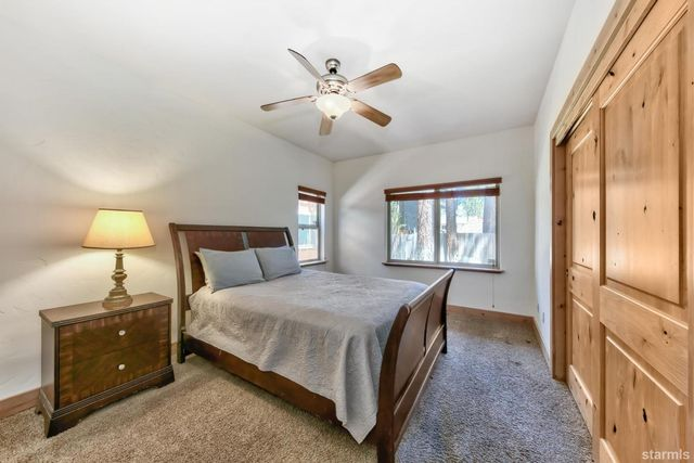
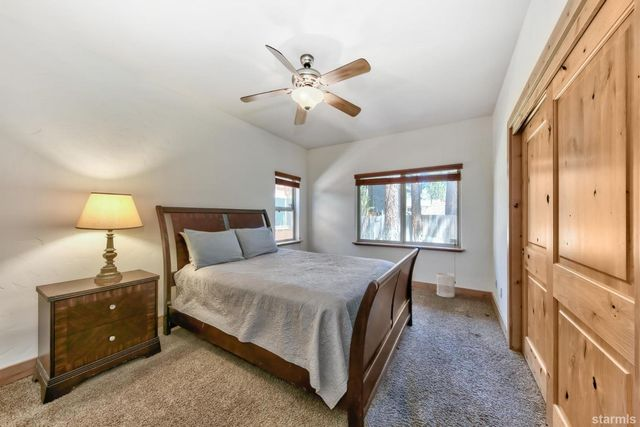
+ wastebasket (445, 285)
